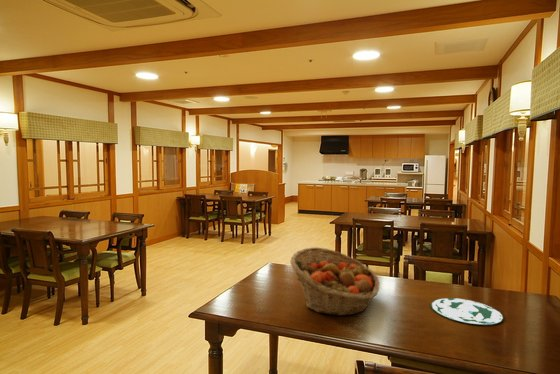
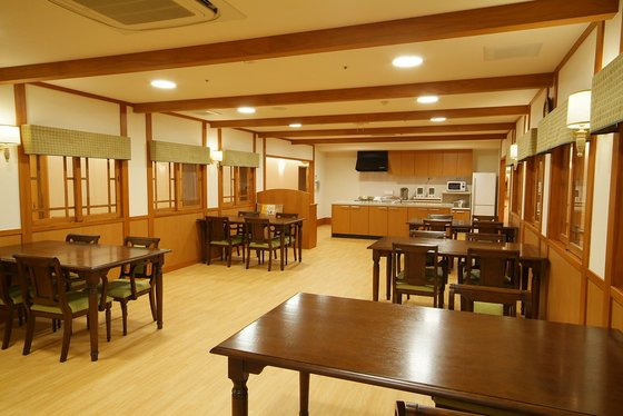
- fruit basket (334, 278)
- plate (465, 307)
